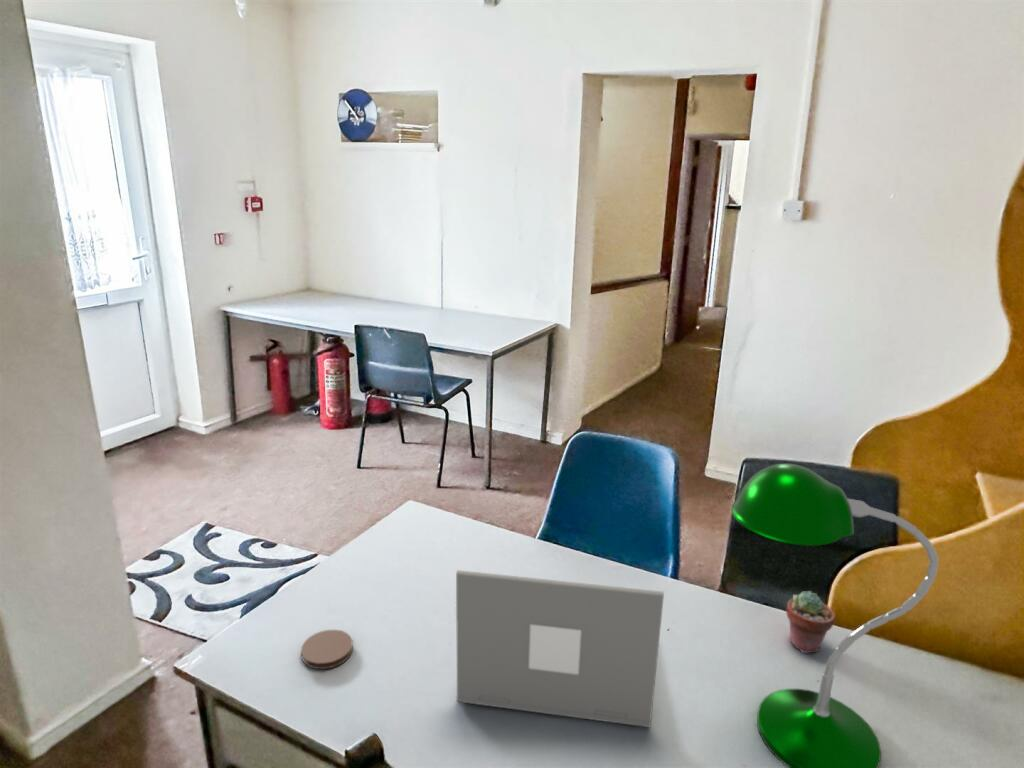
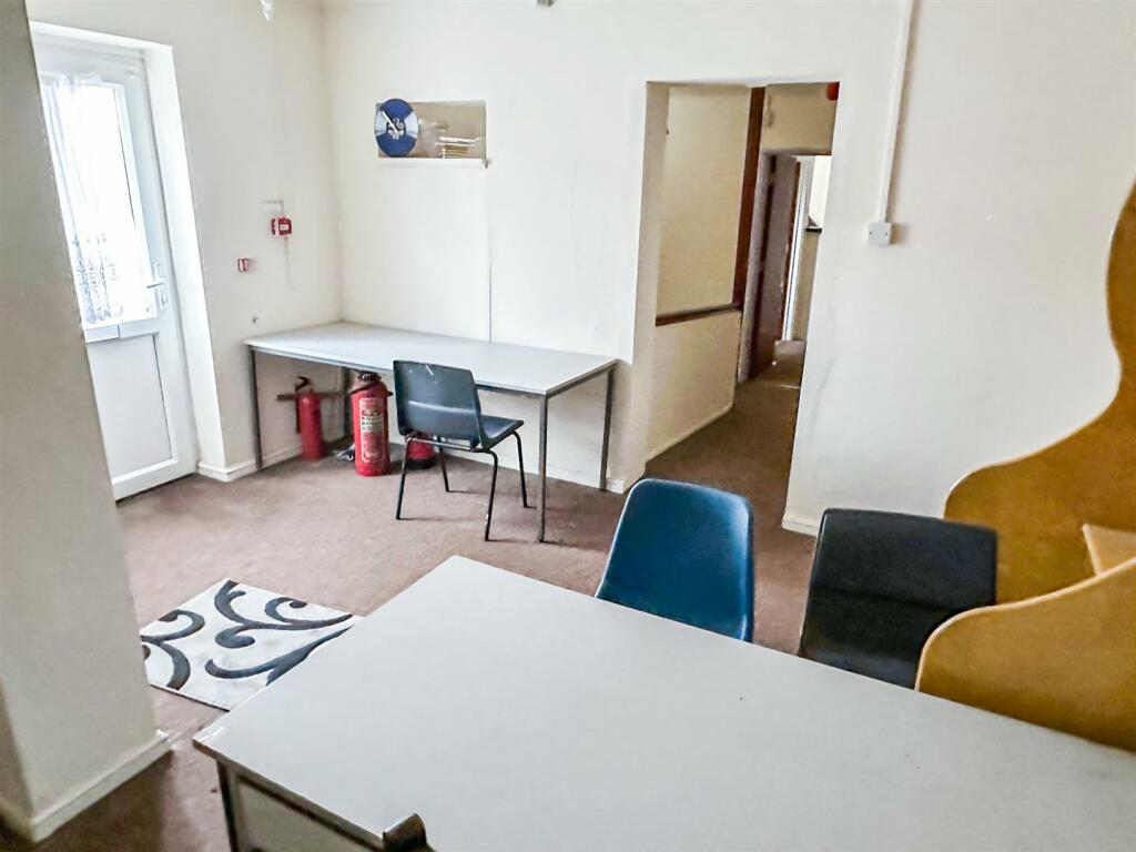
- potted succulent (808, 619)
- desk lamp (845, 638)
- laptop (560, 606)
- coaster (327, 648)
